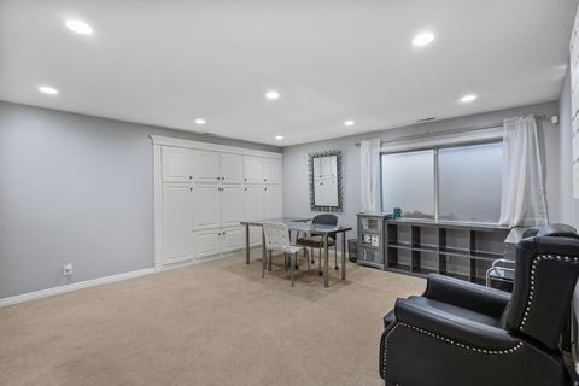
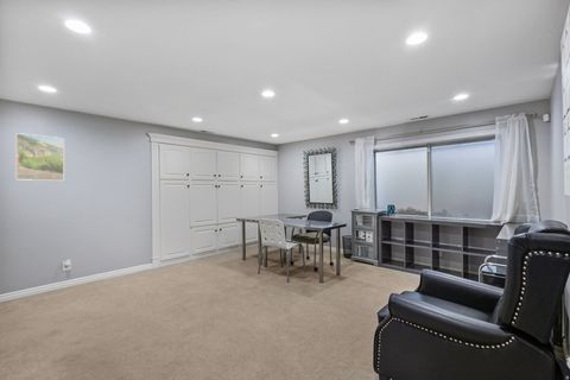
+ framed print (40, 158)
